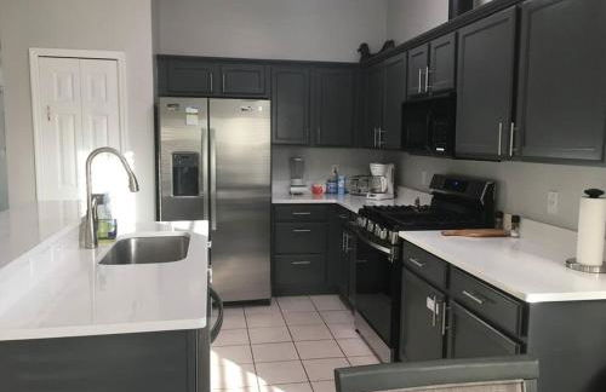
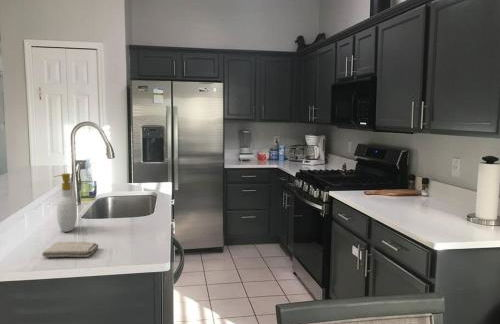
+ washcloth (71, 249)
+ soap bottle (65, 201)
